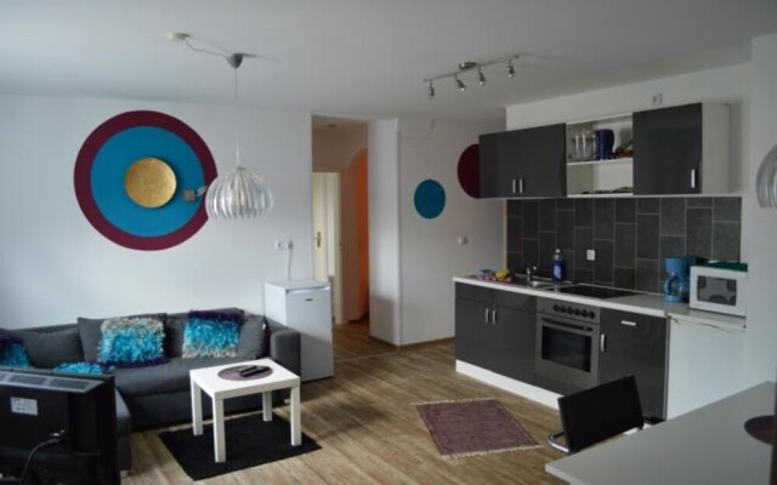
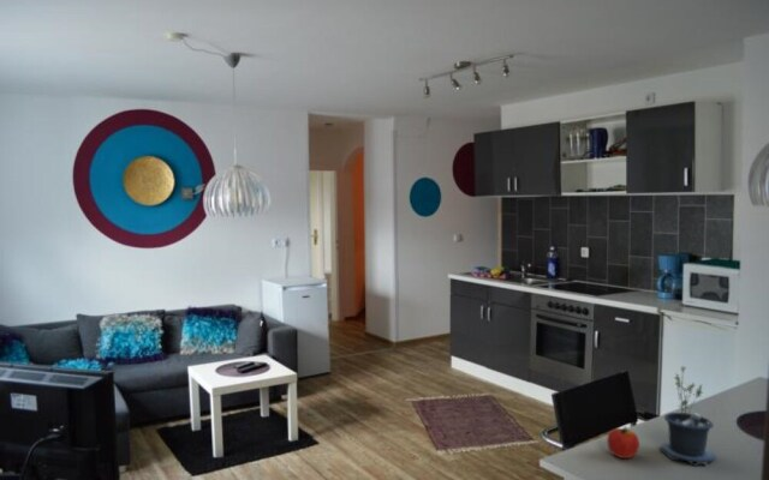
+ potted plant (688, 412)
+ apple (622, 440)
